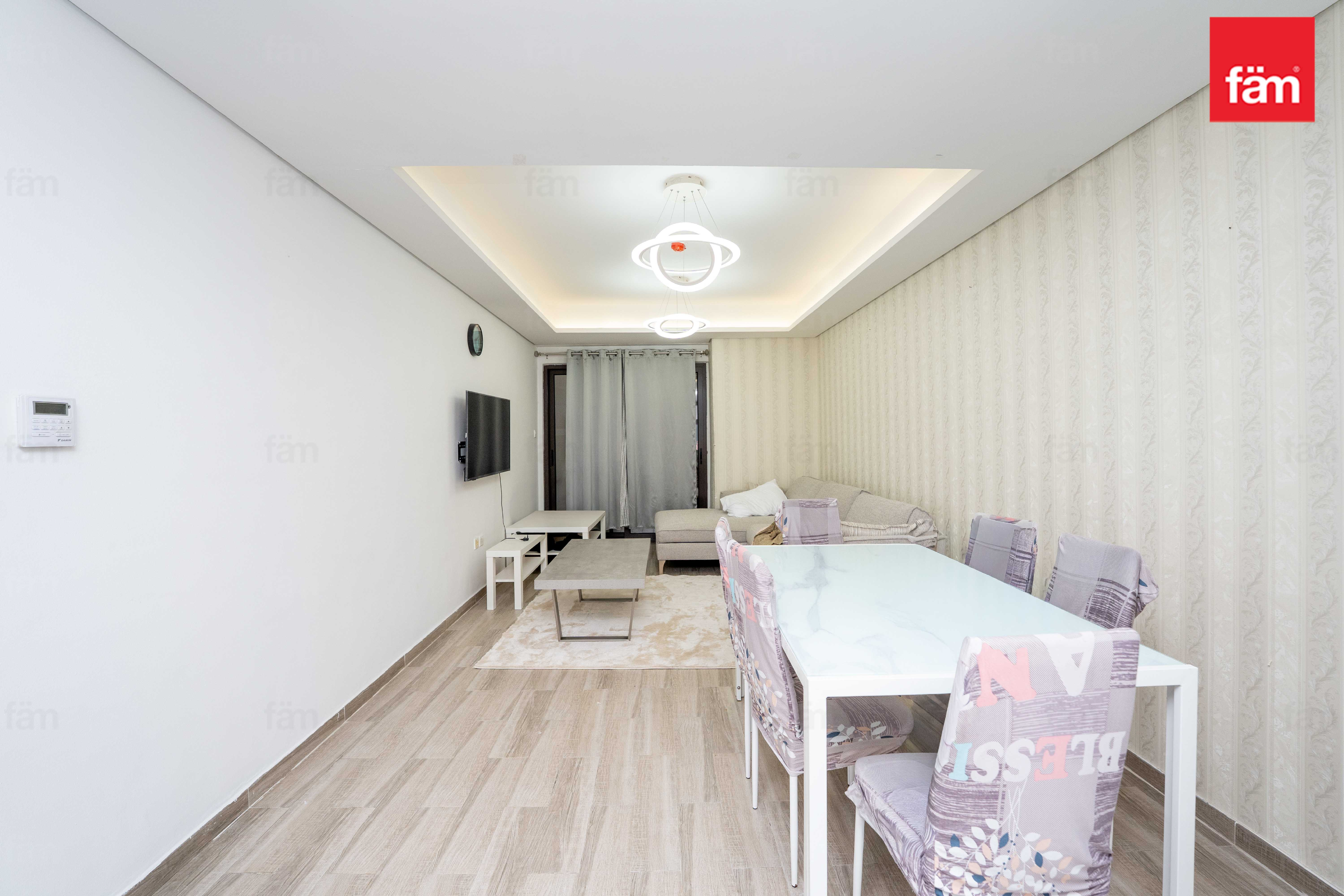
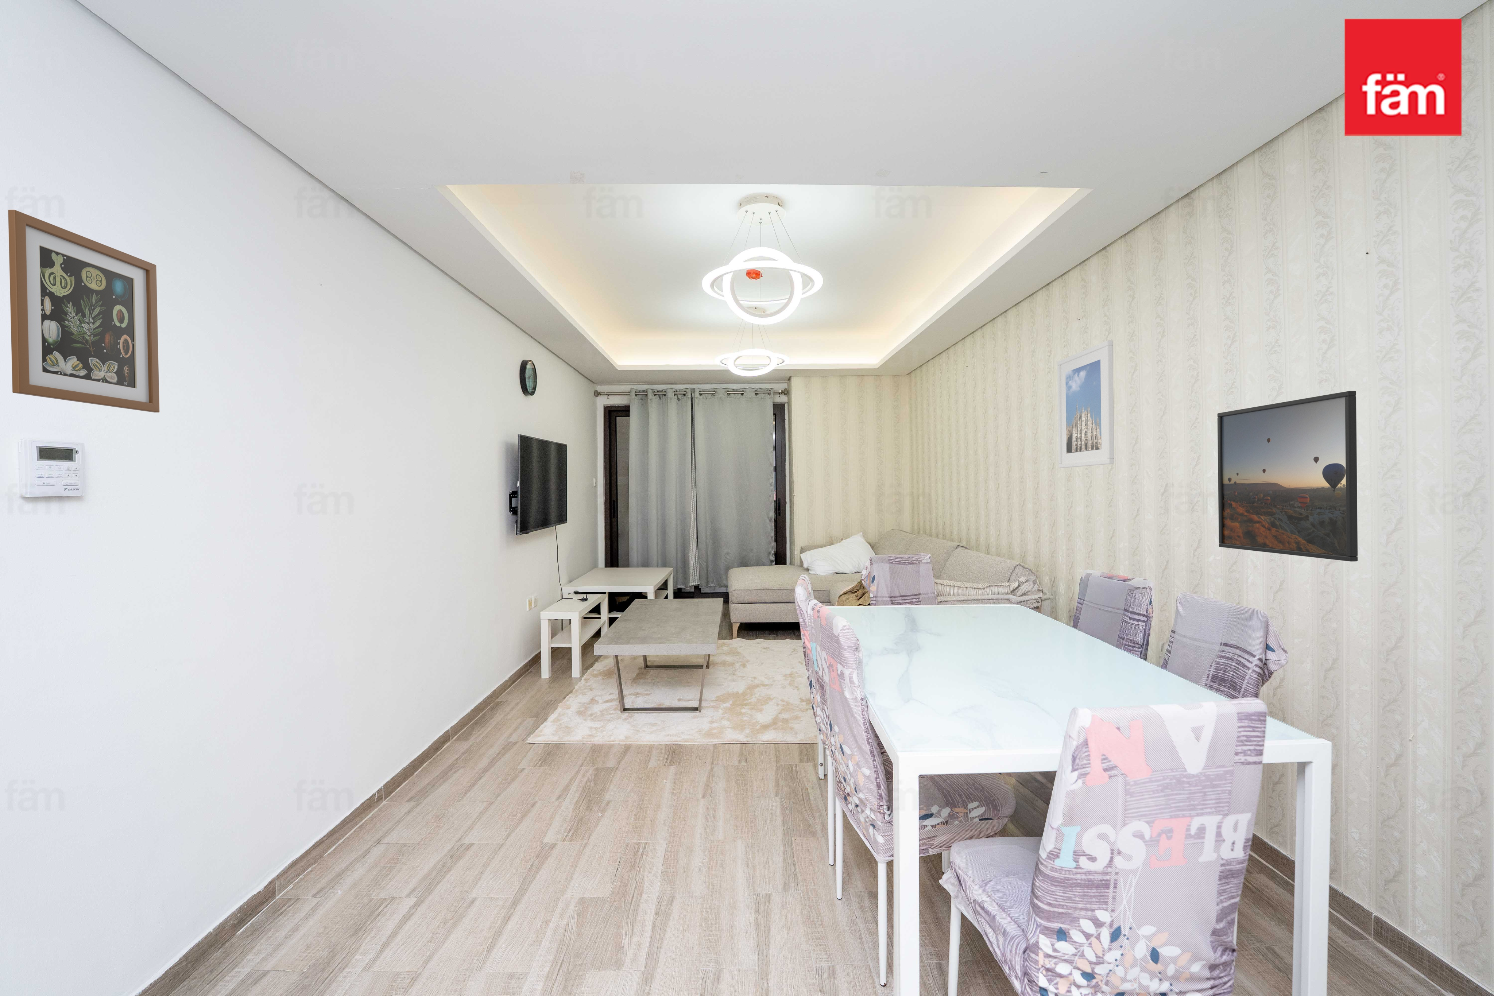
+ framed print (1278, 478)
+ wall art (92, 322)
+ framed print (1084, 409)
